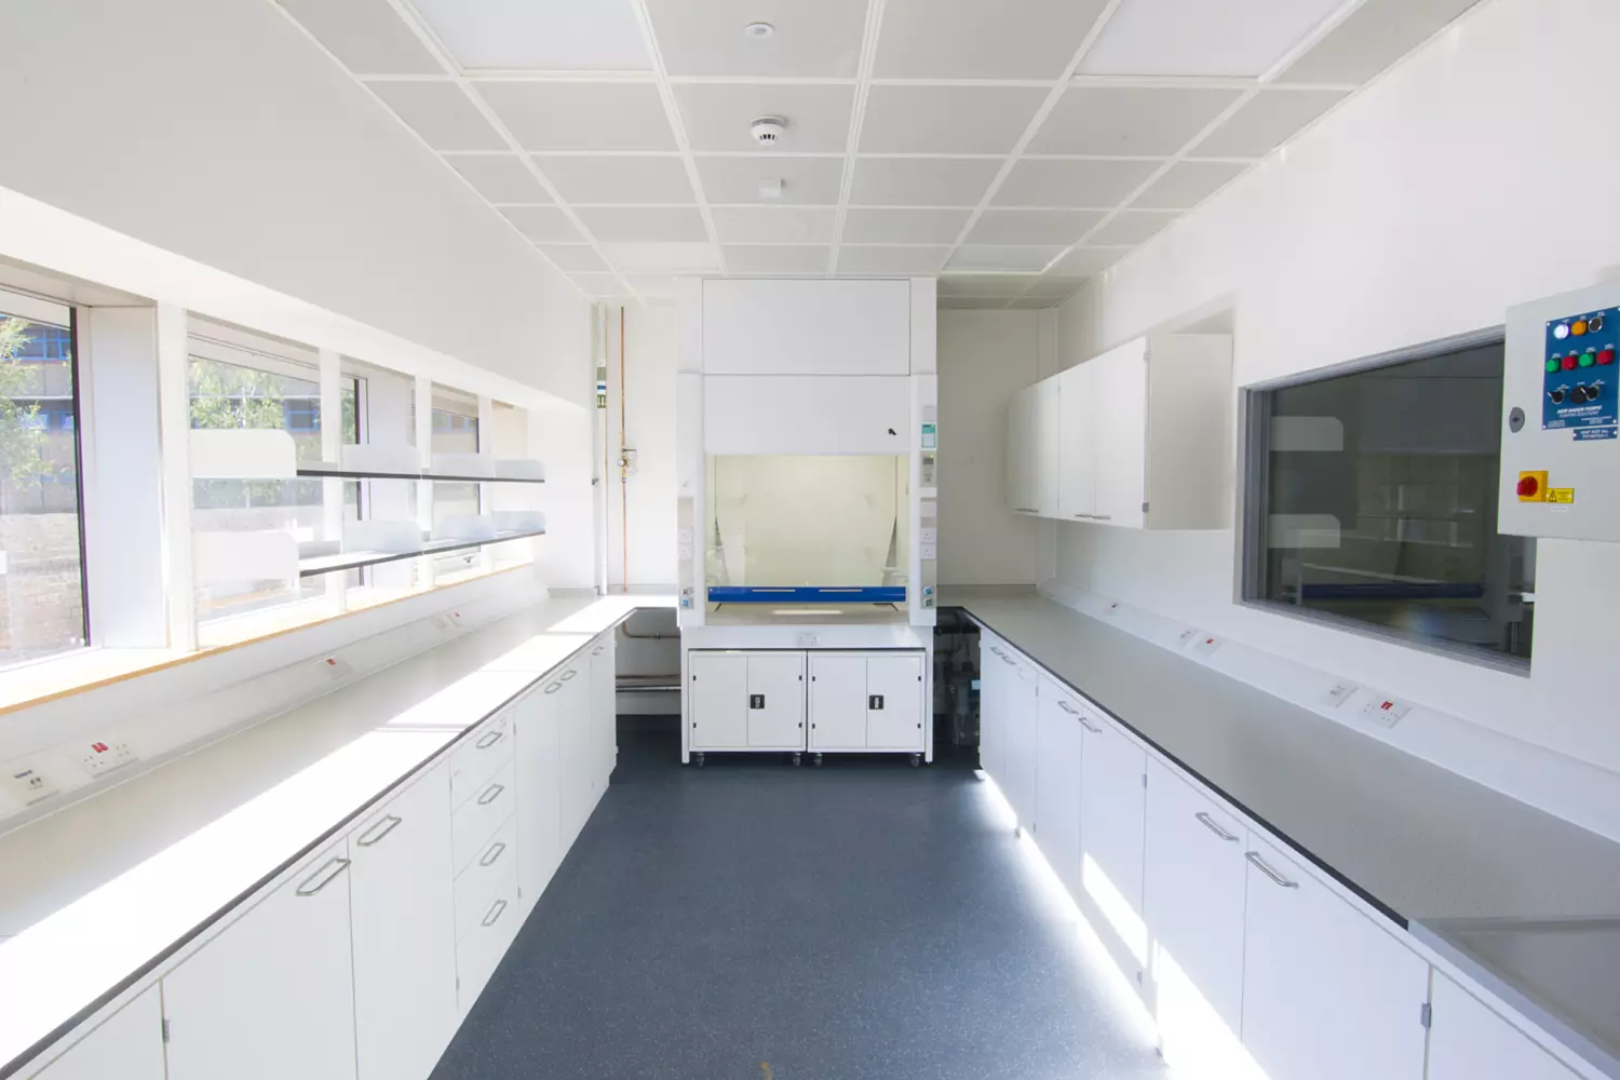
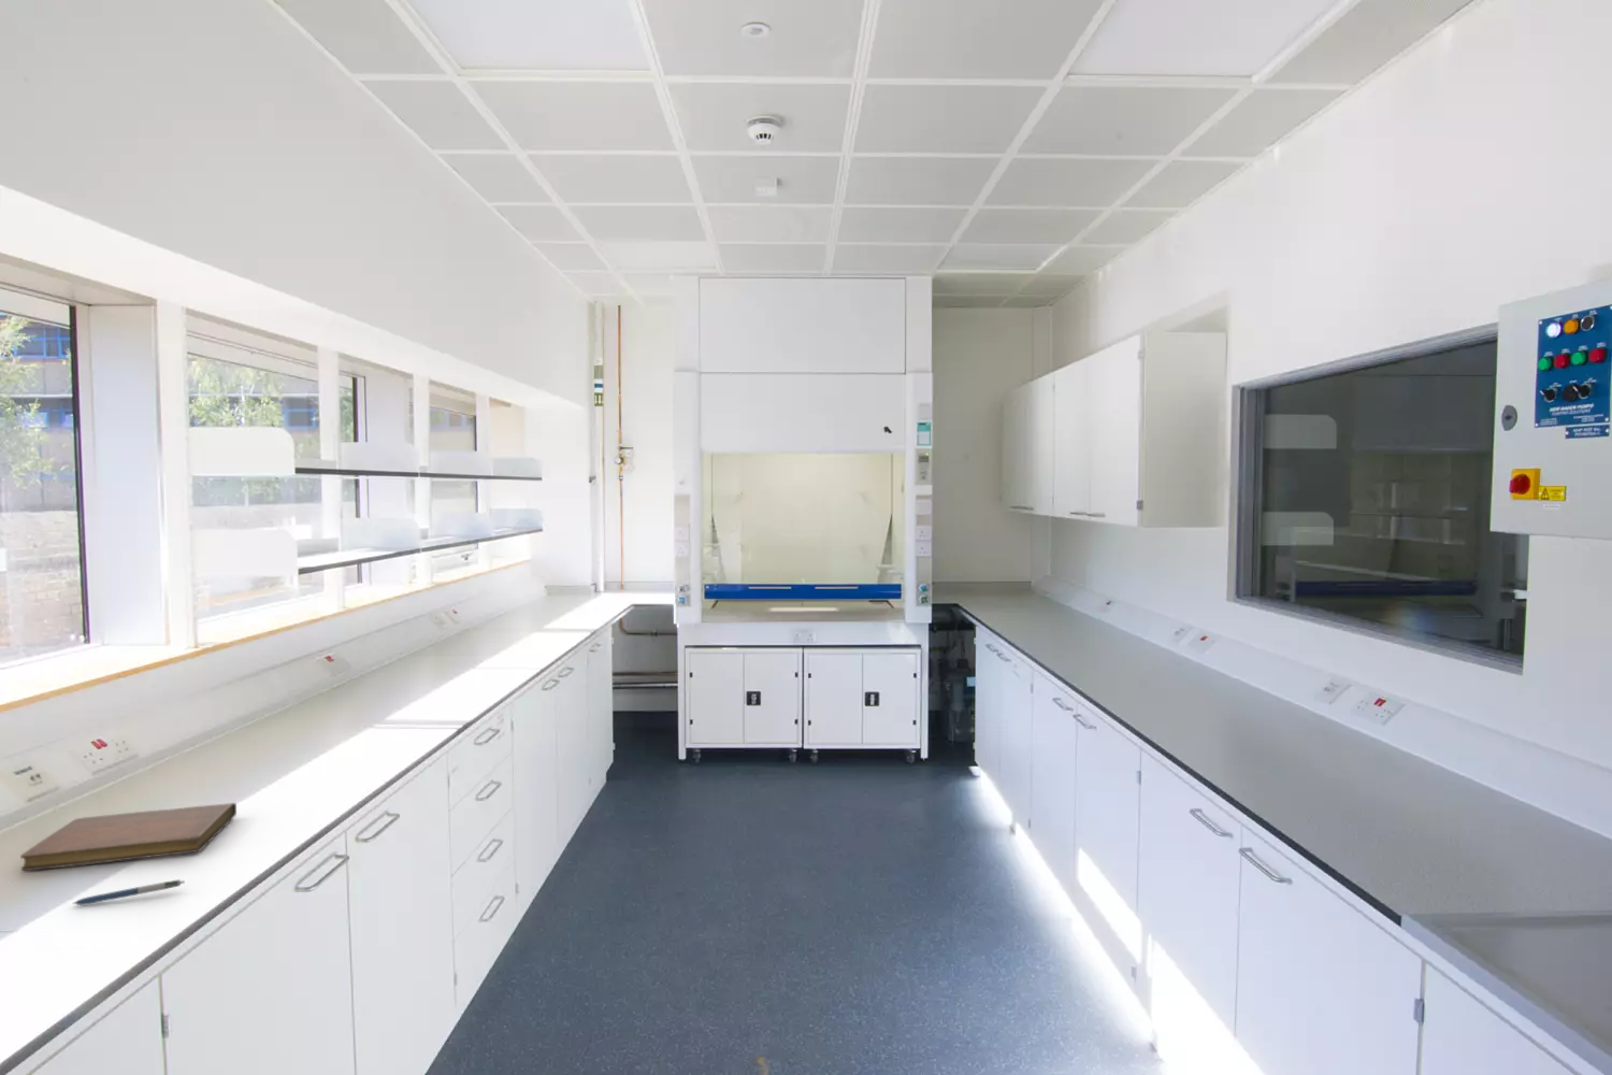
+ notebook (137, 833)
+ pen (130, 891)
